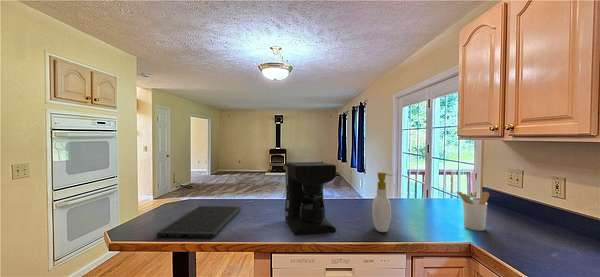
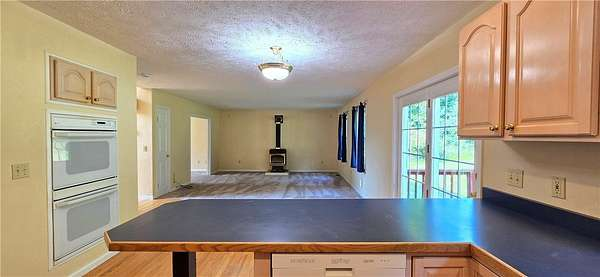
- utensil holder (470, 209)
- coffee maker (308, 194)
- cutting board (205, 219)
- soap bottle (382, 201)
